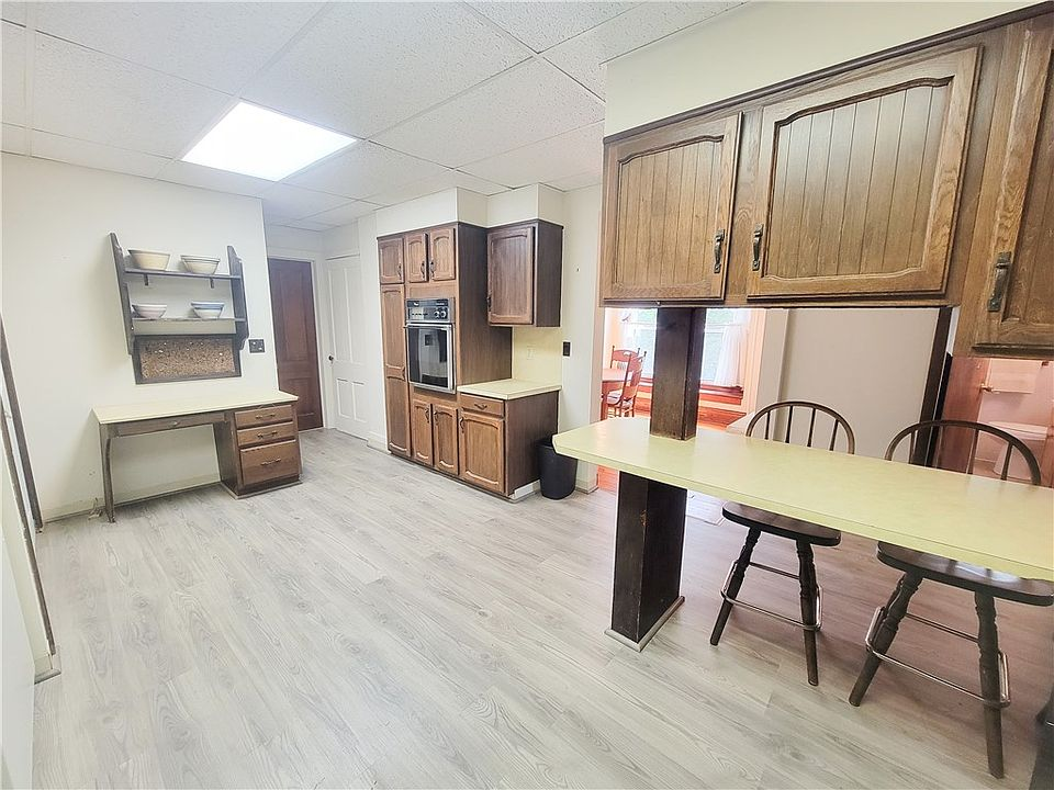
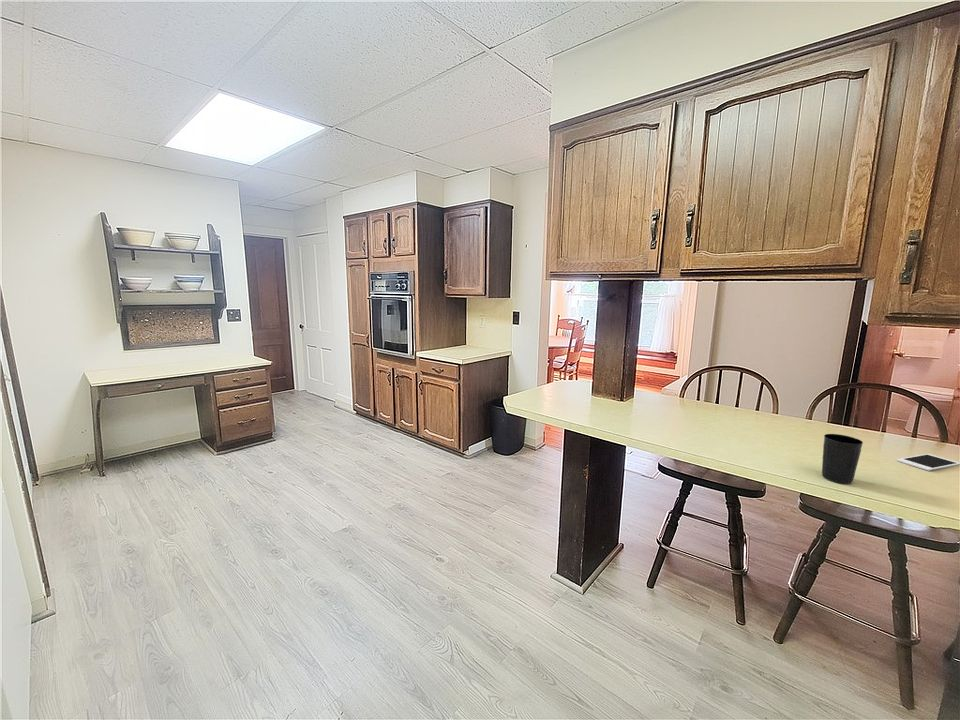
+ cup (839, 458)
+ cell phone (928, 461)
